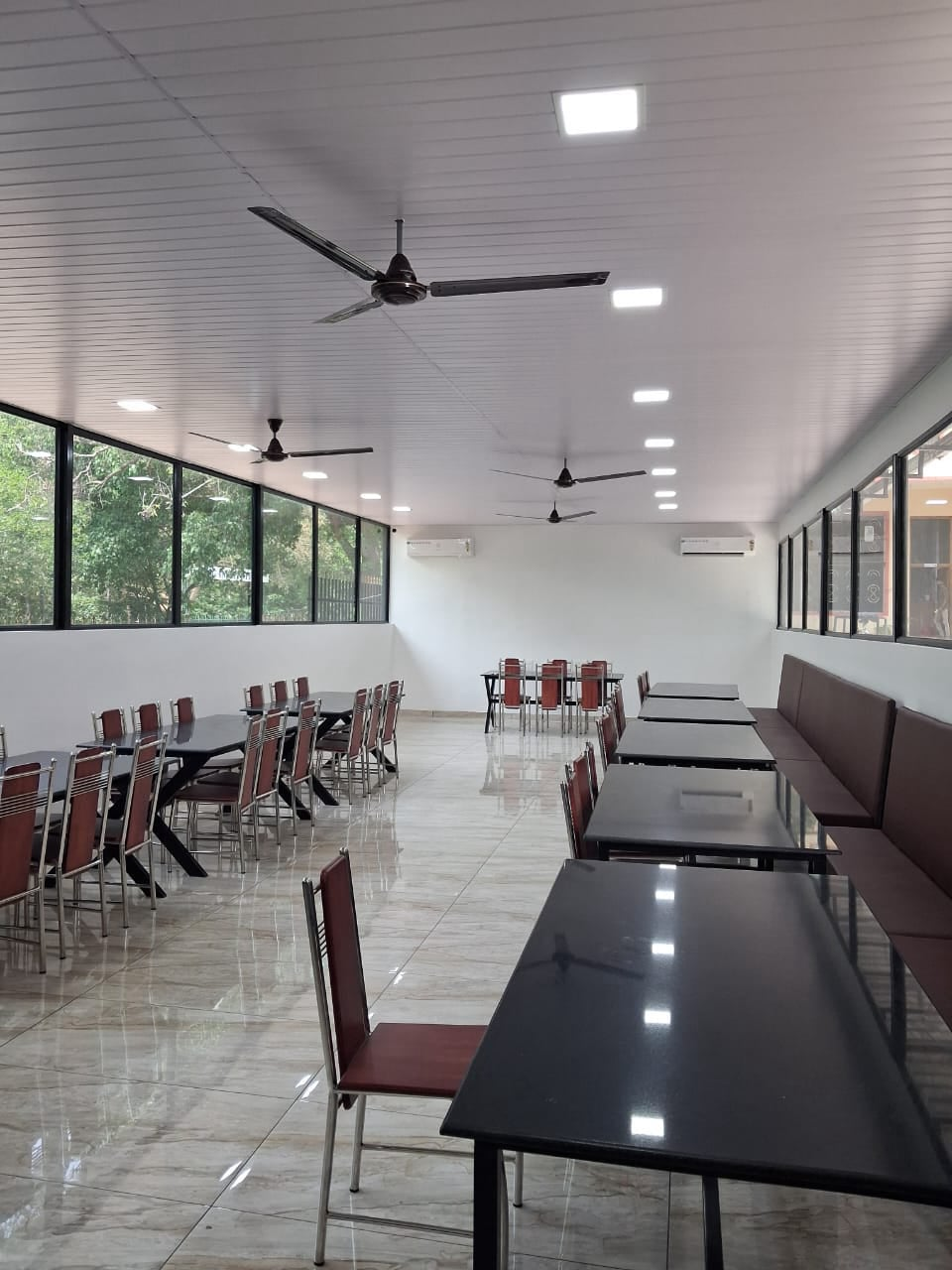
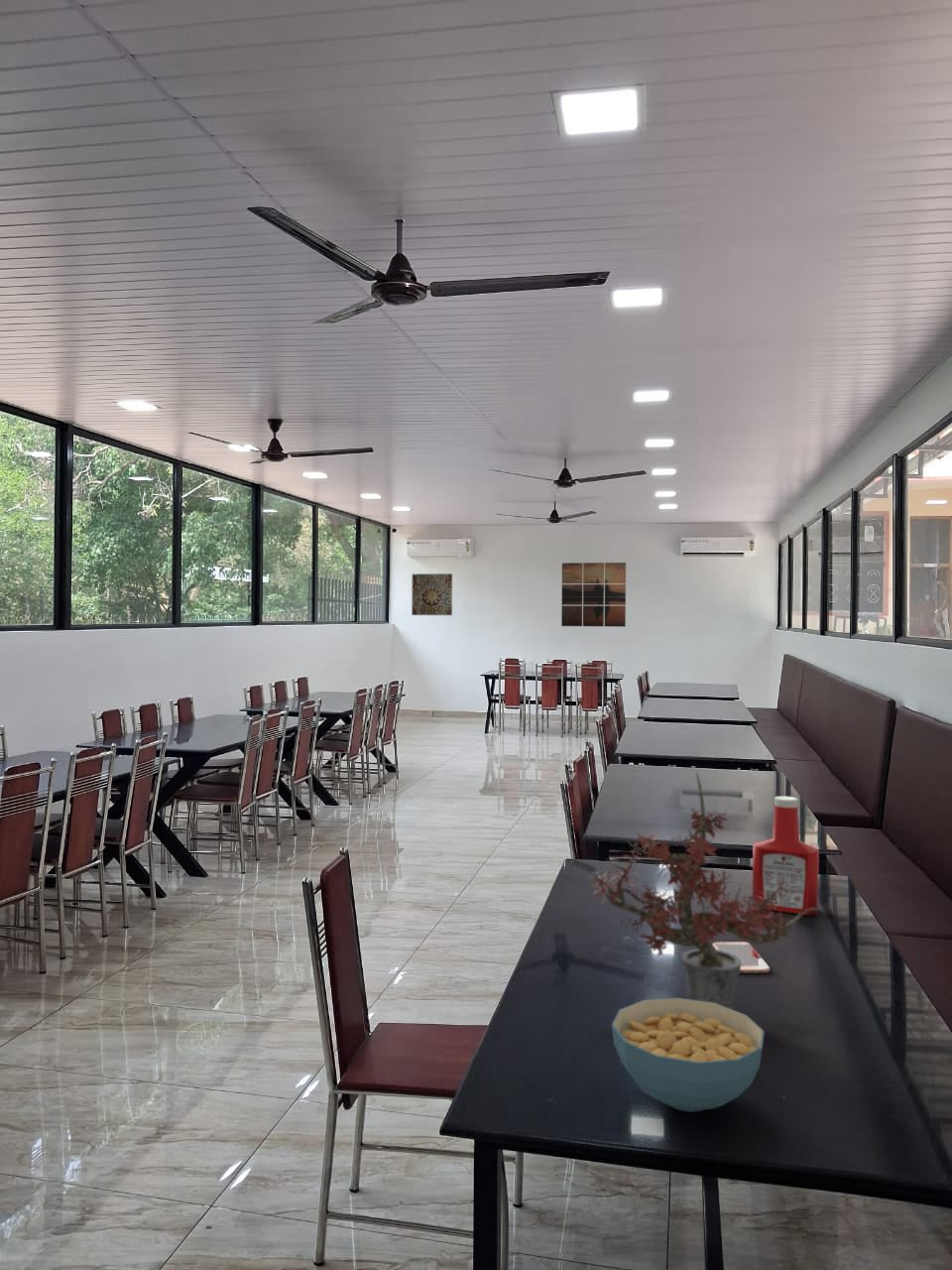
+ wall art (431, 594)
+ soap bottle (785, 852)
+ smartphone (740, 956)
+ potted plant (702, 892)
+ cereal bowl (686, 1064)
+ wall art (593, 594)
